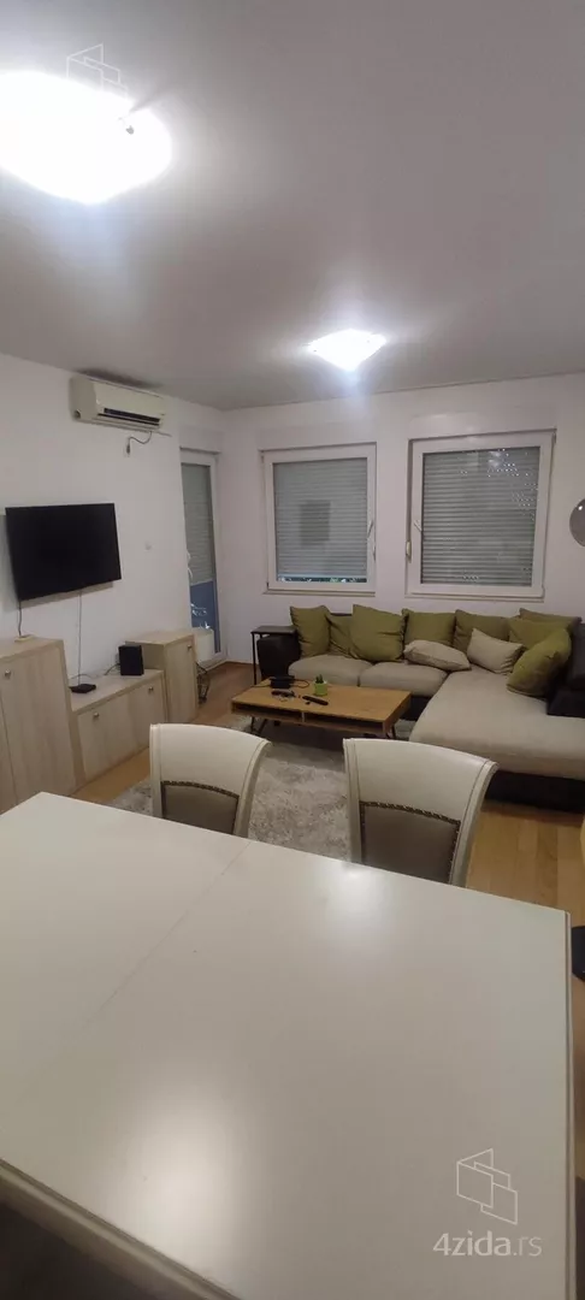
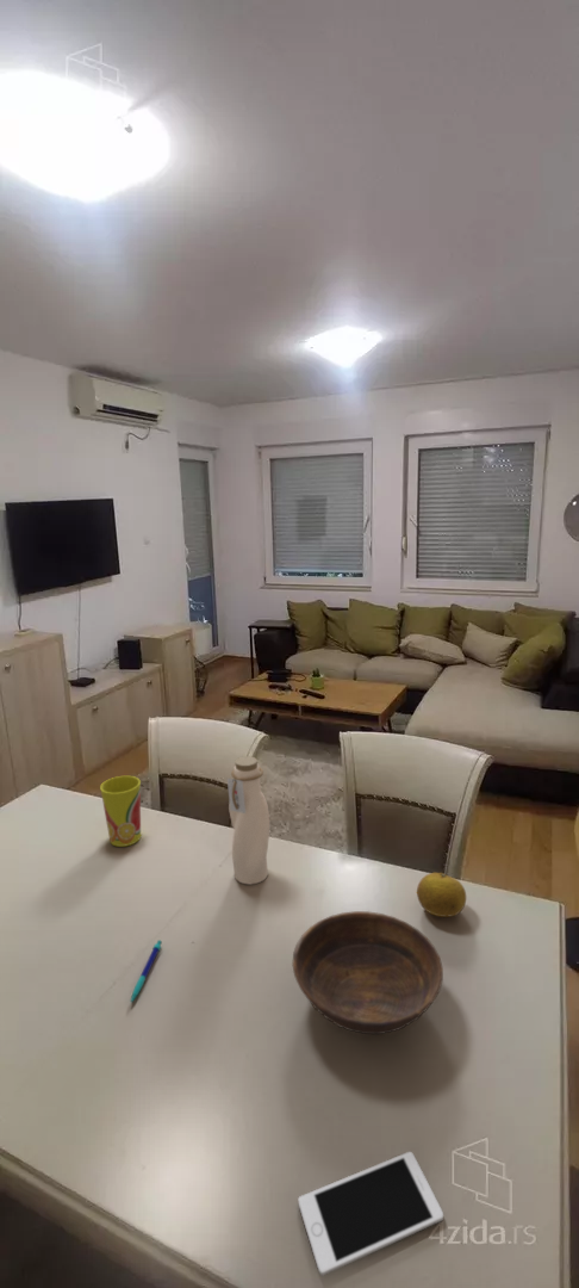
+ cell phone (369, 1208)
+ water bottle (248, 819)
+ fruit (441, 893)
+ pen (145, 970)
+ cup (123, 811)
+ bowl (366, 980)
